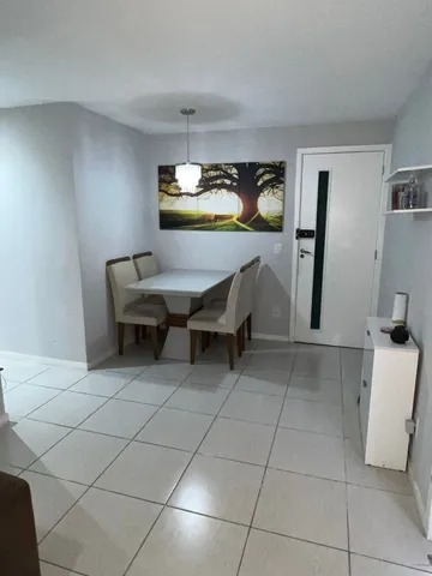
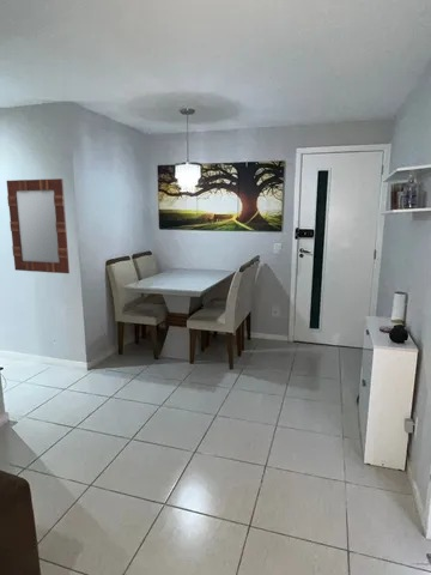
+ home mirror (37, 226)
